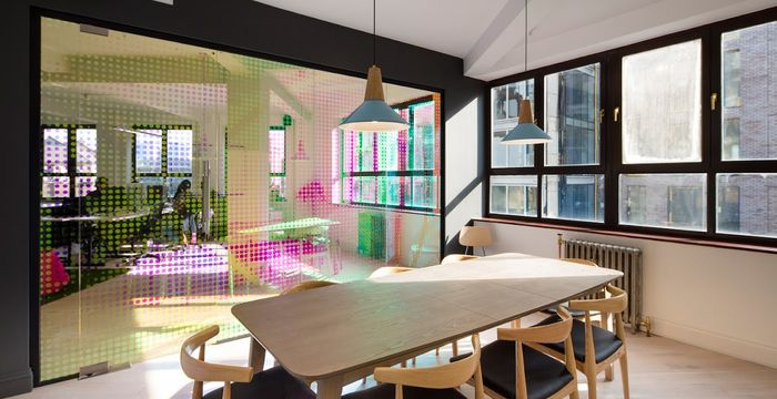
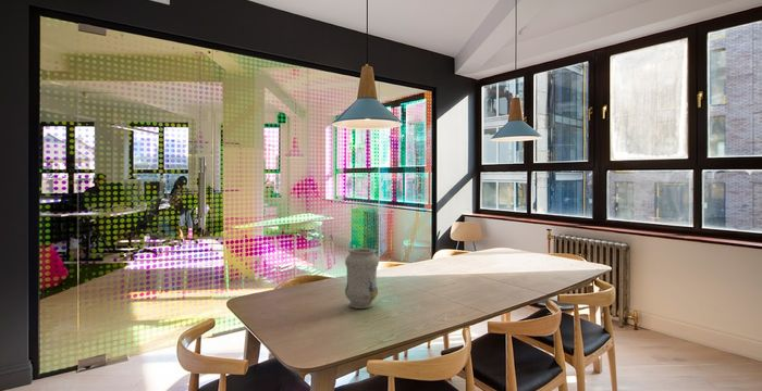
+ vase (361, 277)
